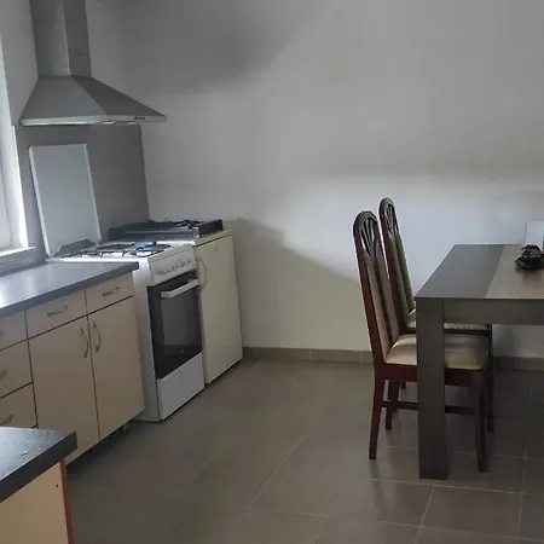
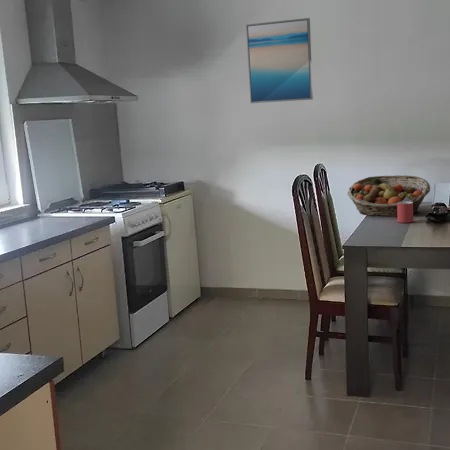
+ wall art (279, 62)
+ mug (405, 211)
+ fruit basket (388, 195)
